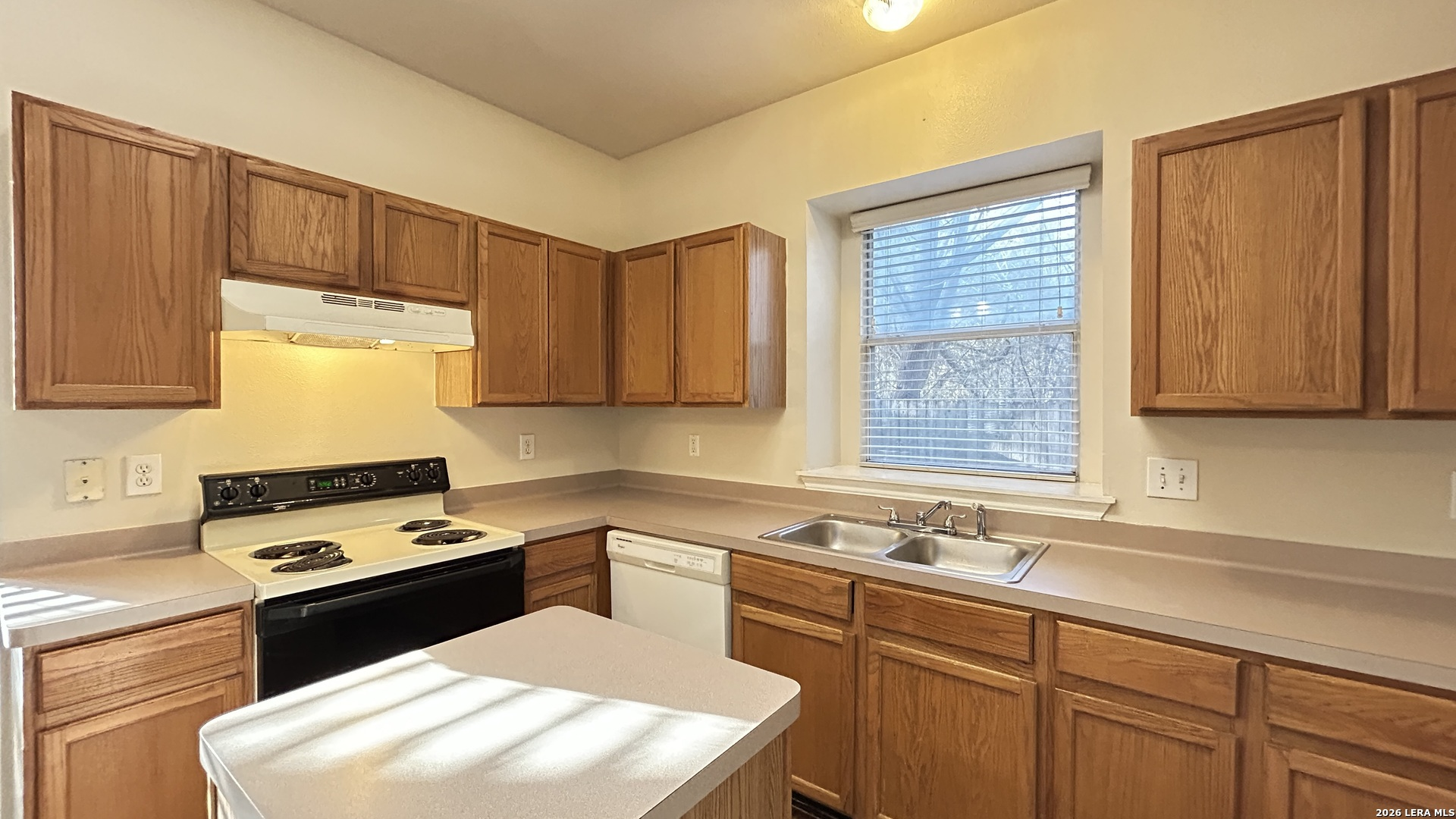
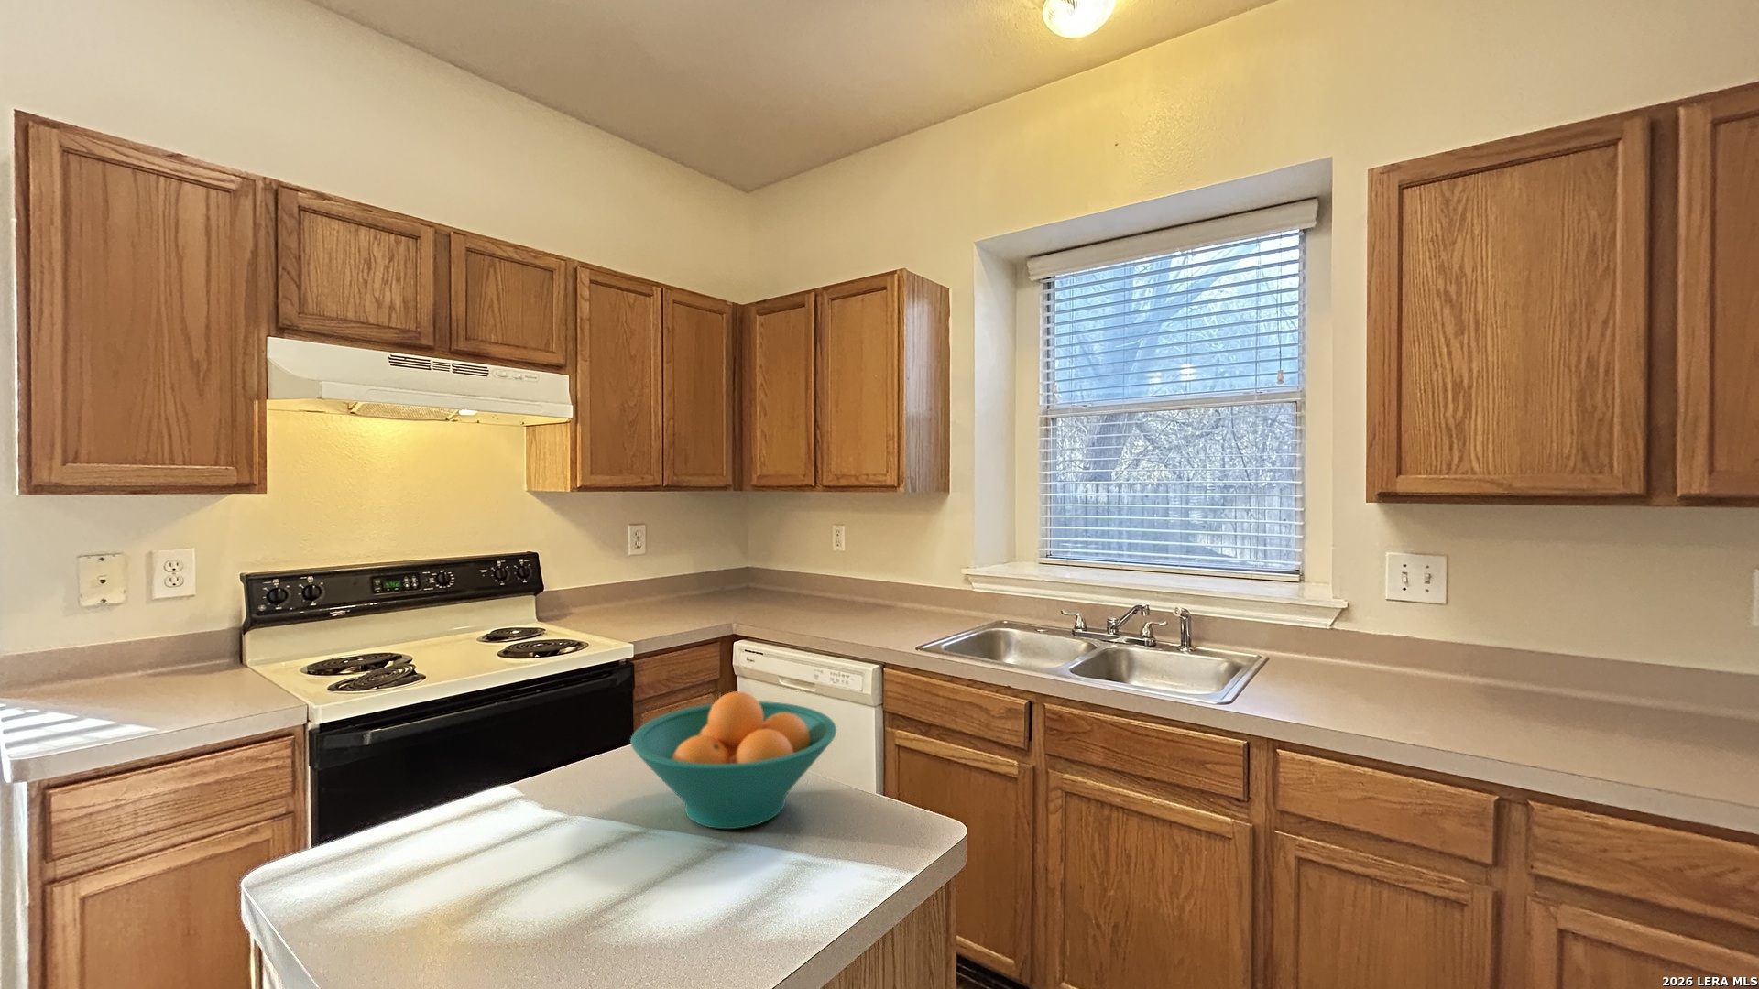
+ fruit bowl (736, 751)
